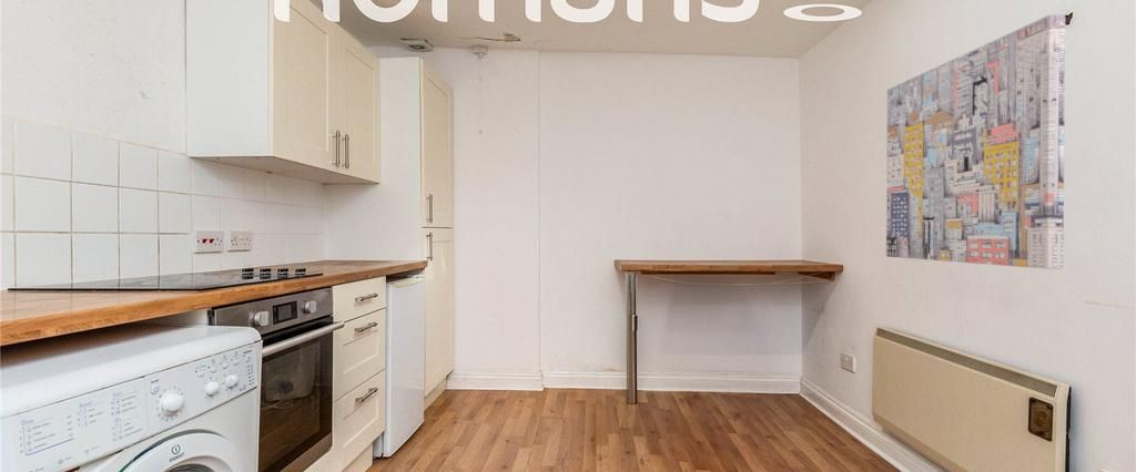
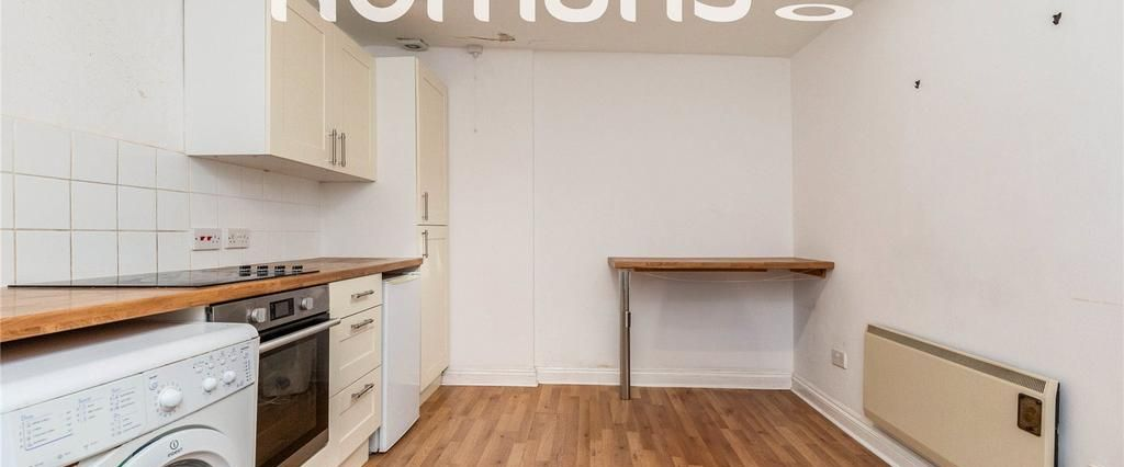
- wall art (956, 161)
